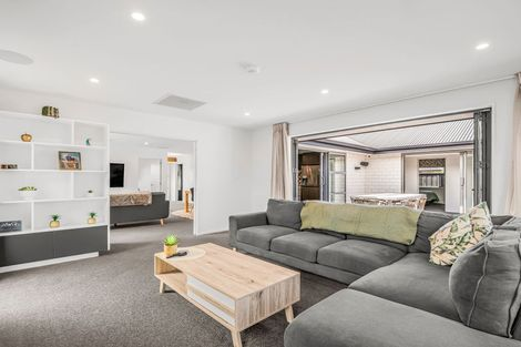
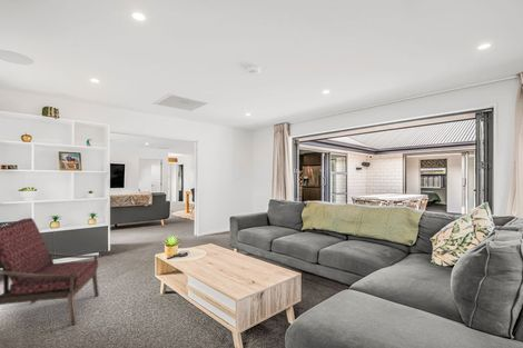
+ armchair (50, 266)
